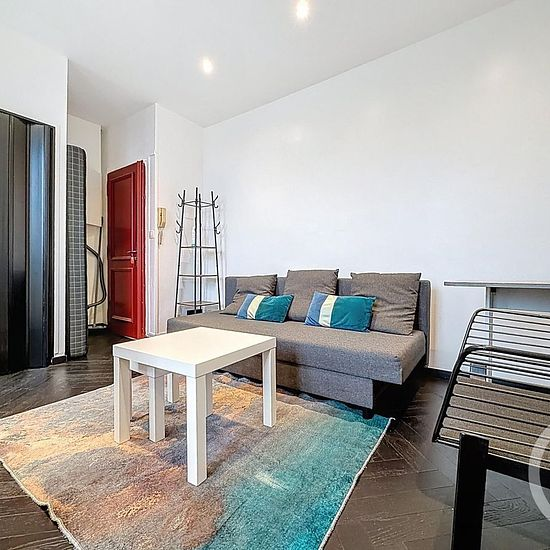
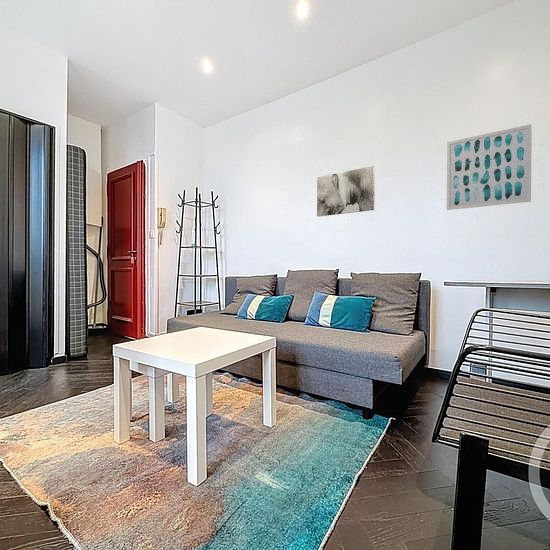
+ wall art (486, 170)
+ wall art (344, 192)
